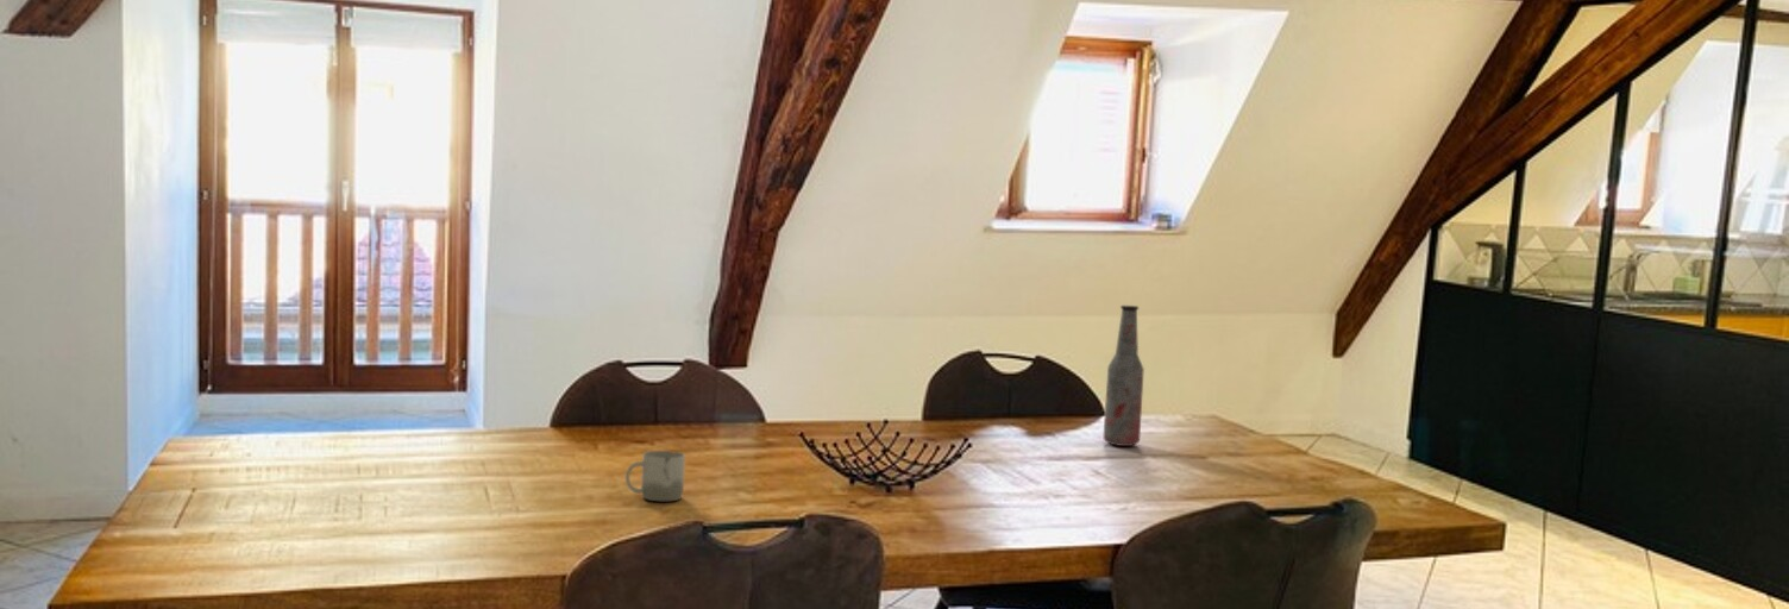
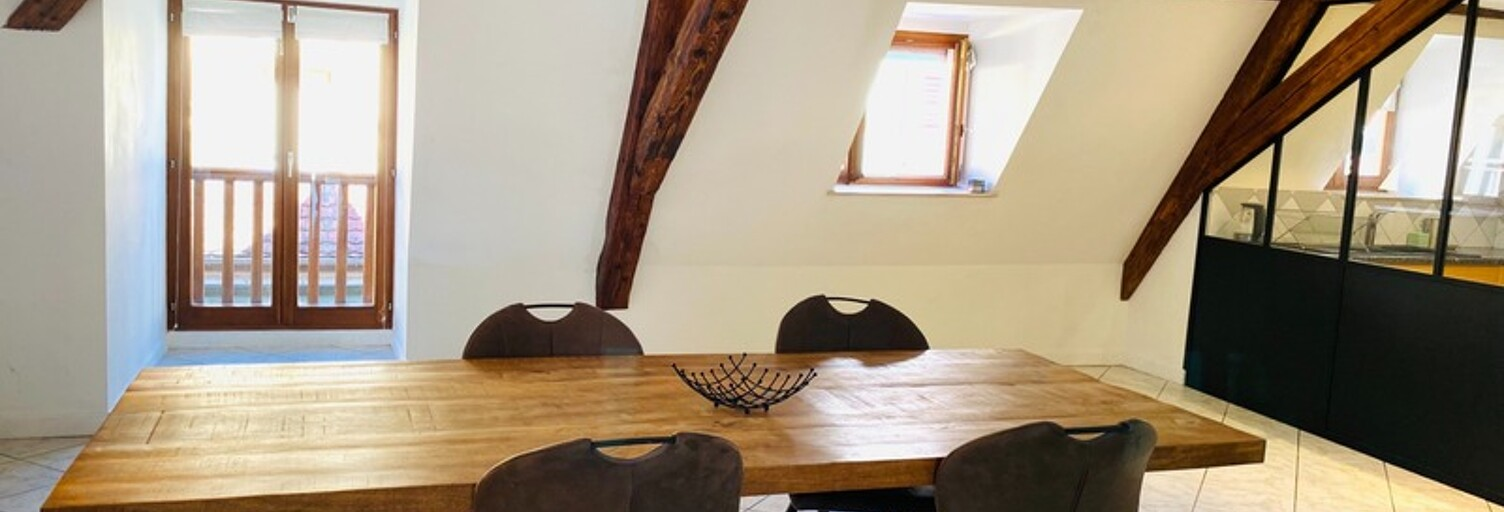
- bottle (1125, 375)
- cup (654, 476)
